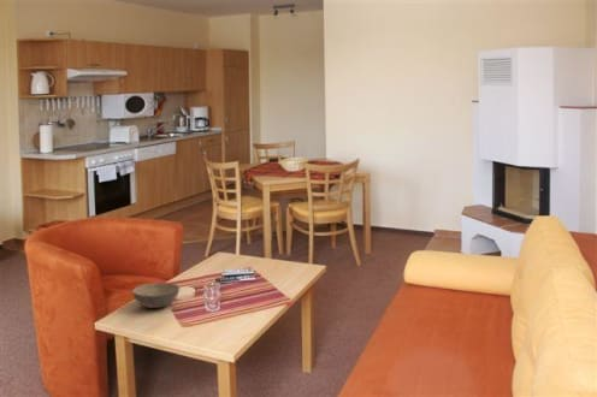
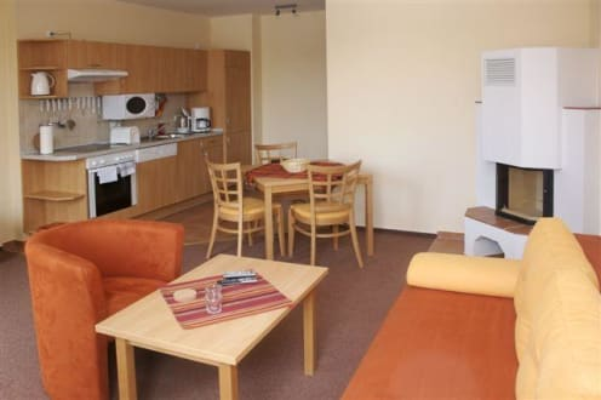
- bowl (156, 296)
